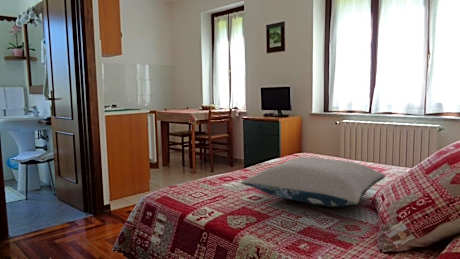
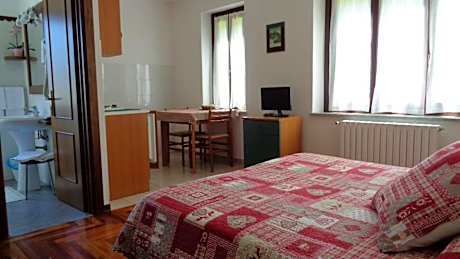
- pillow (316, 178)
